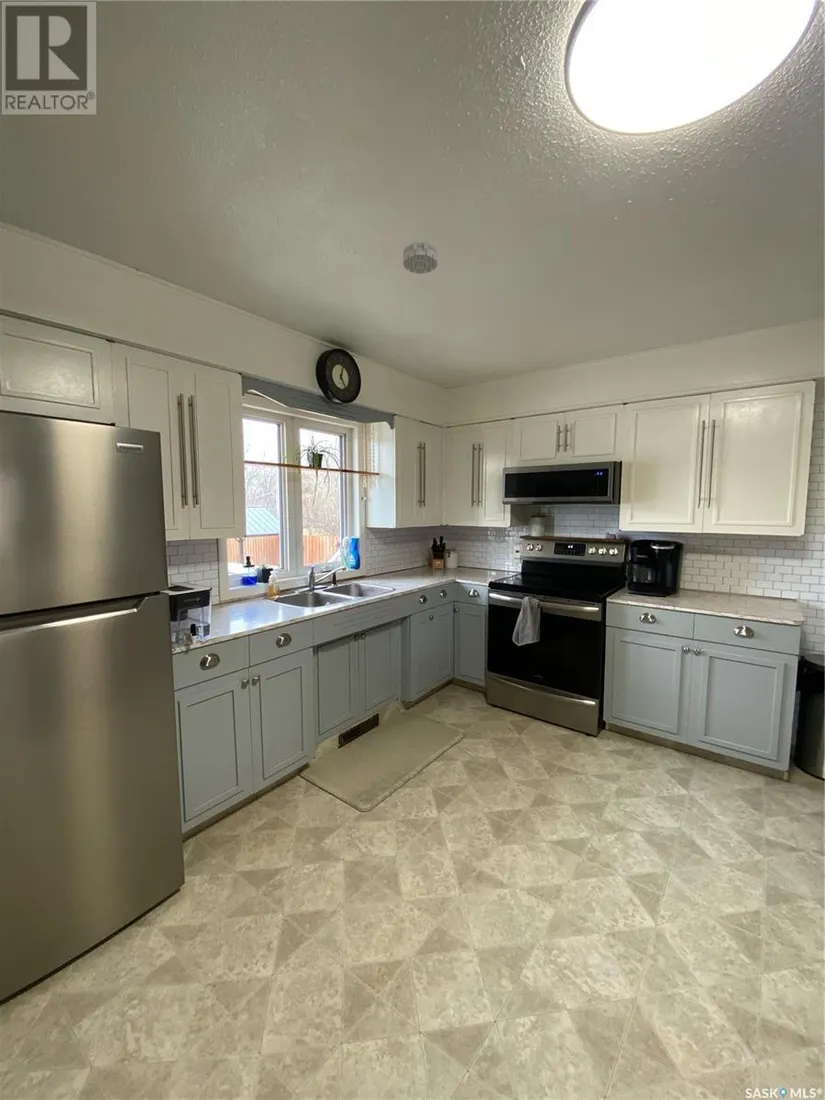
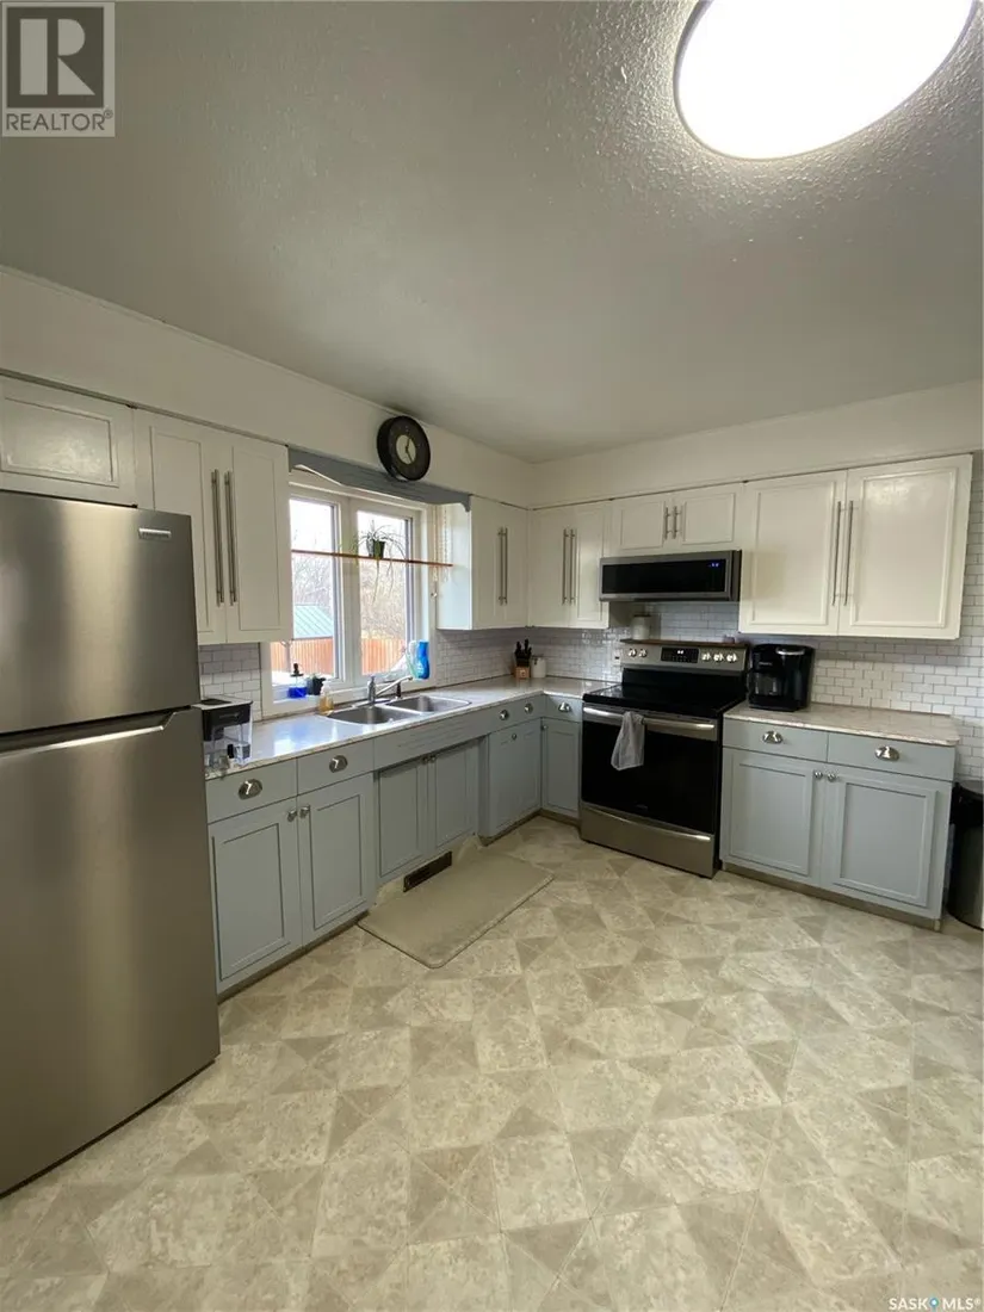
- smoke detector (420, 257)
